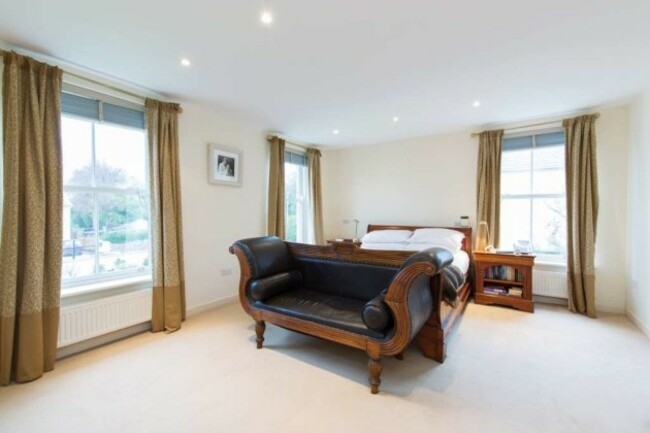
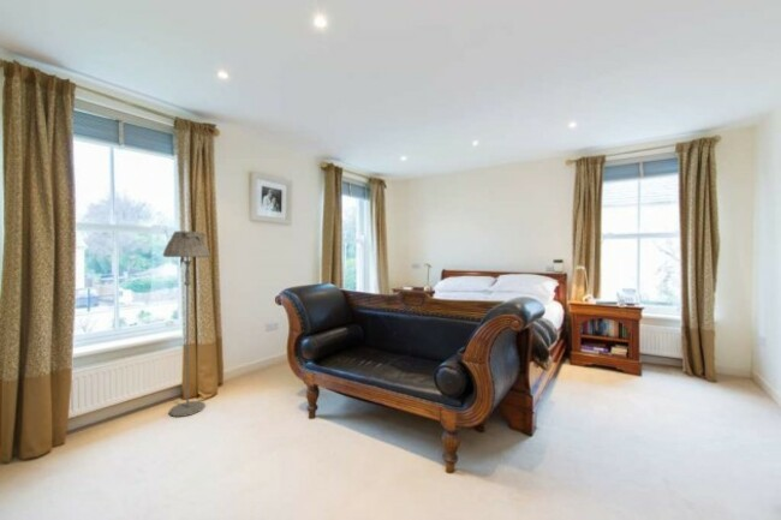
+ floor lamp (186, 321)
